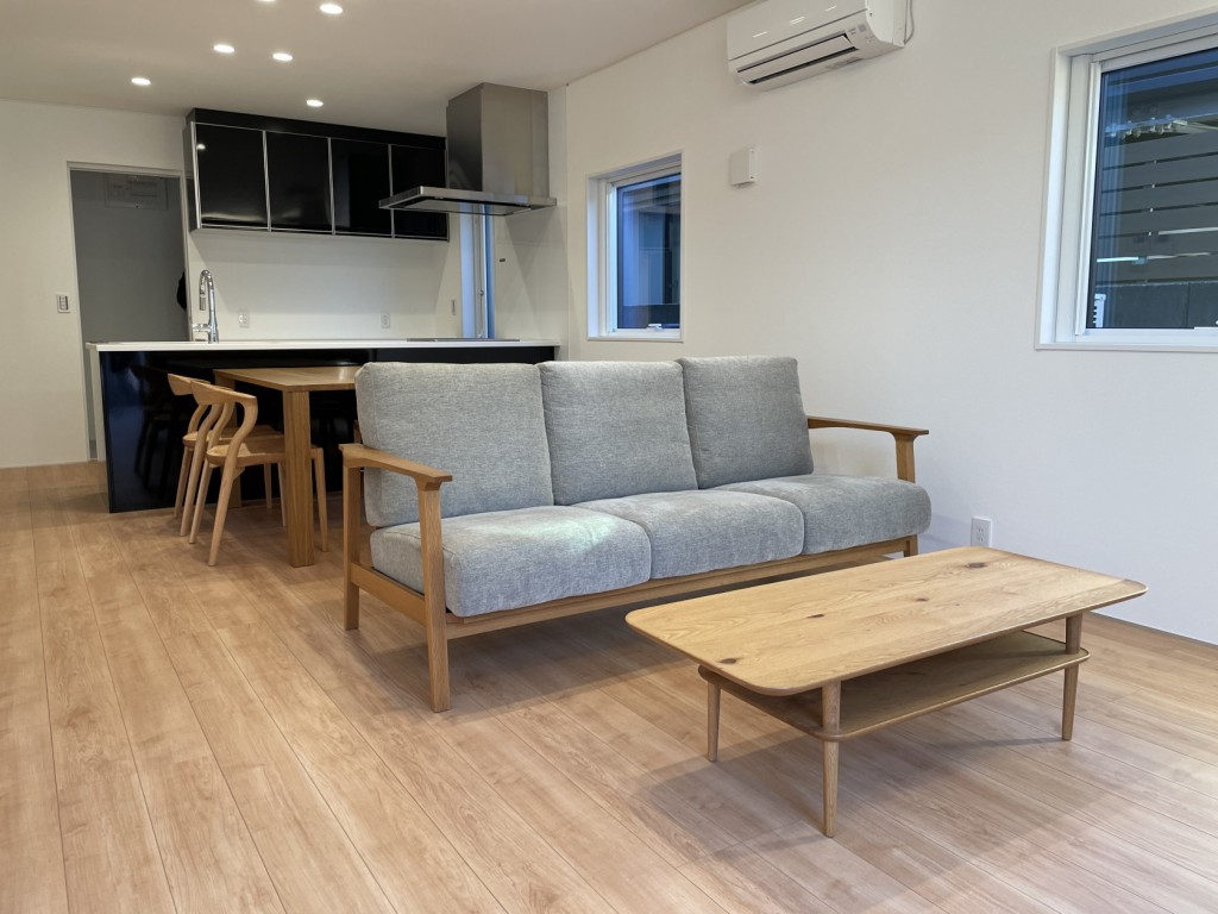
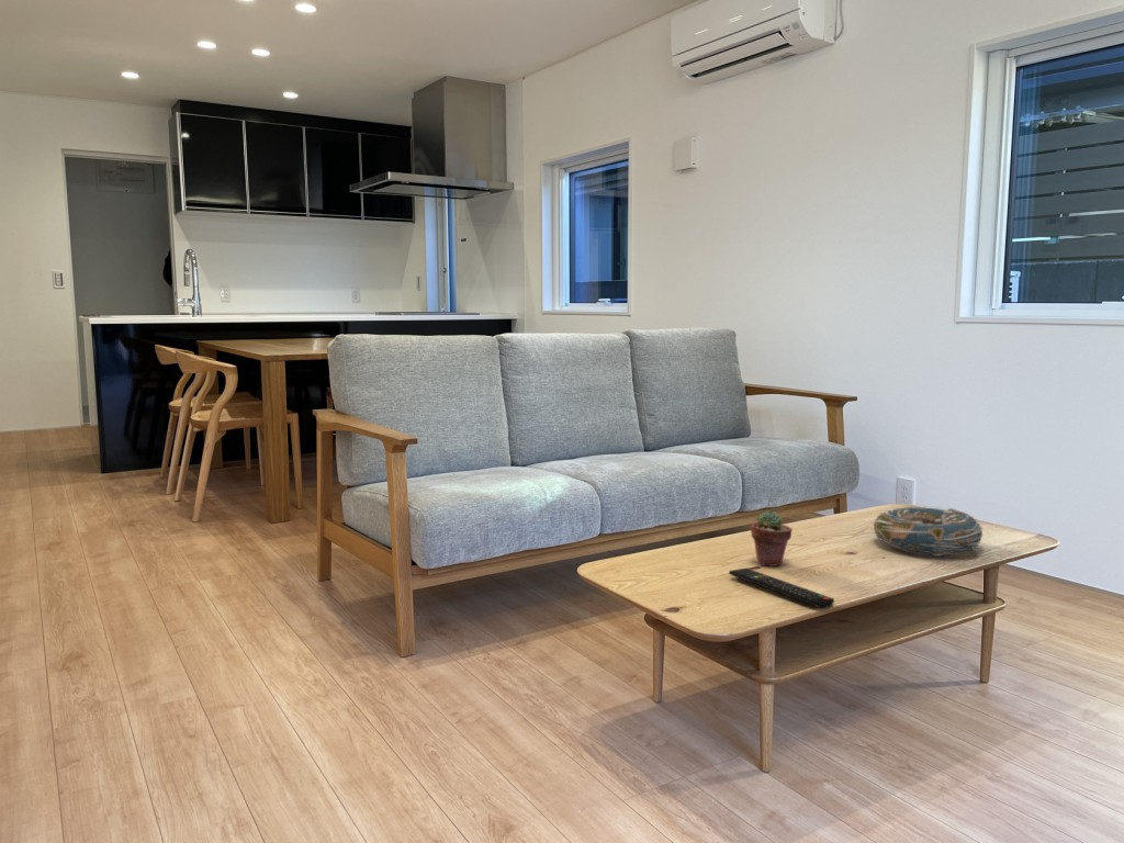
+ decorative bowl (926, 529)
+ potted succulent (771, 537)
+ remote control (779, 587)
